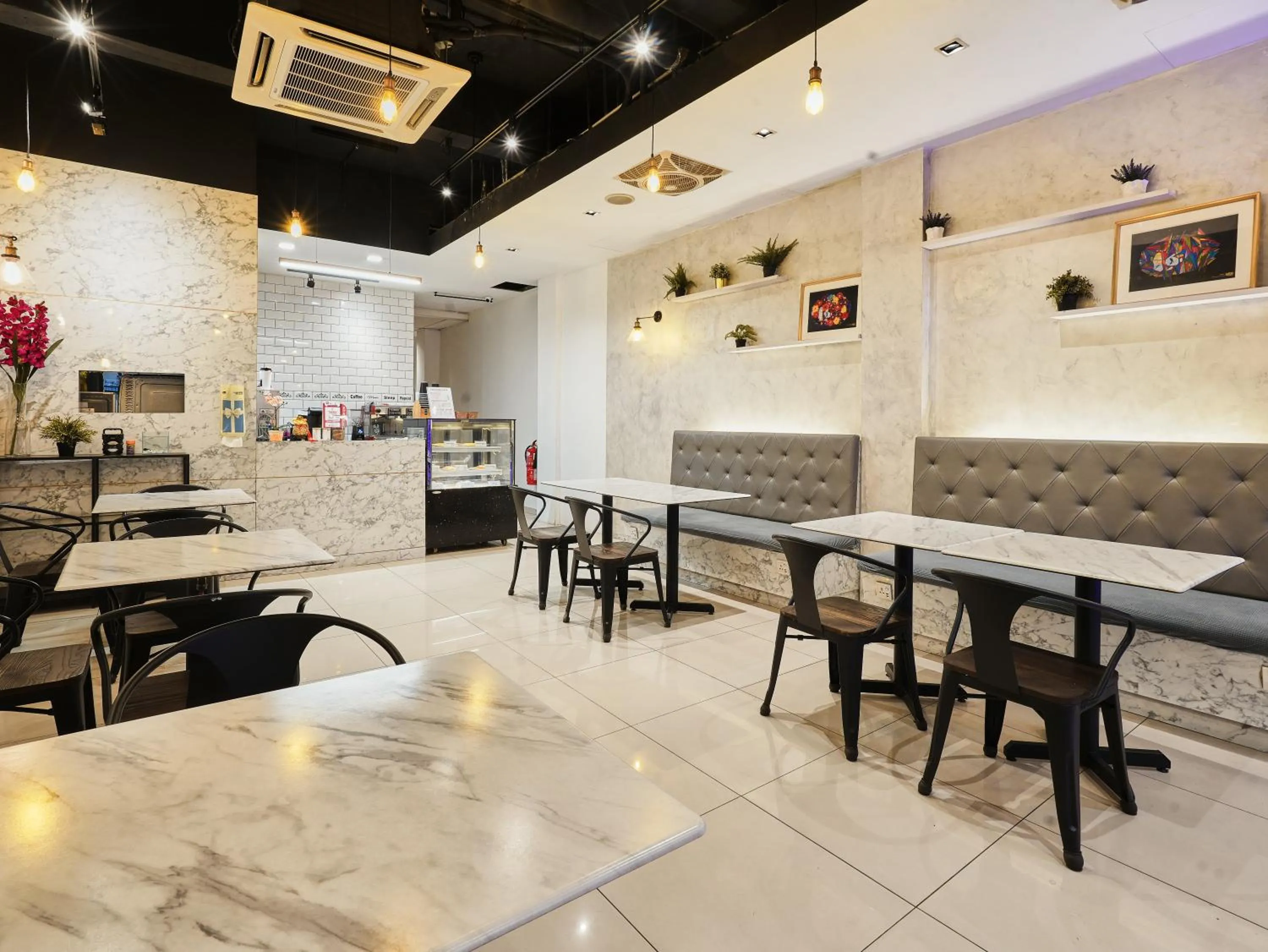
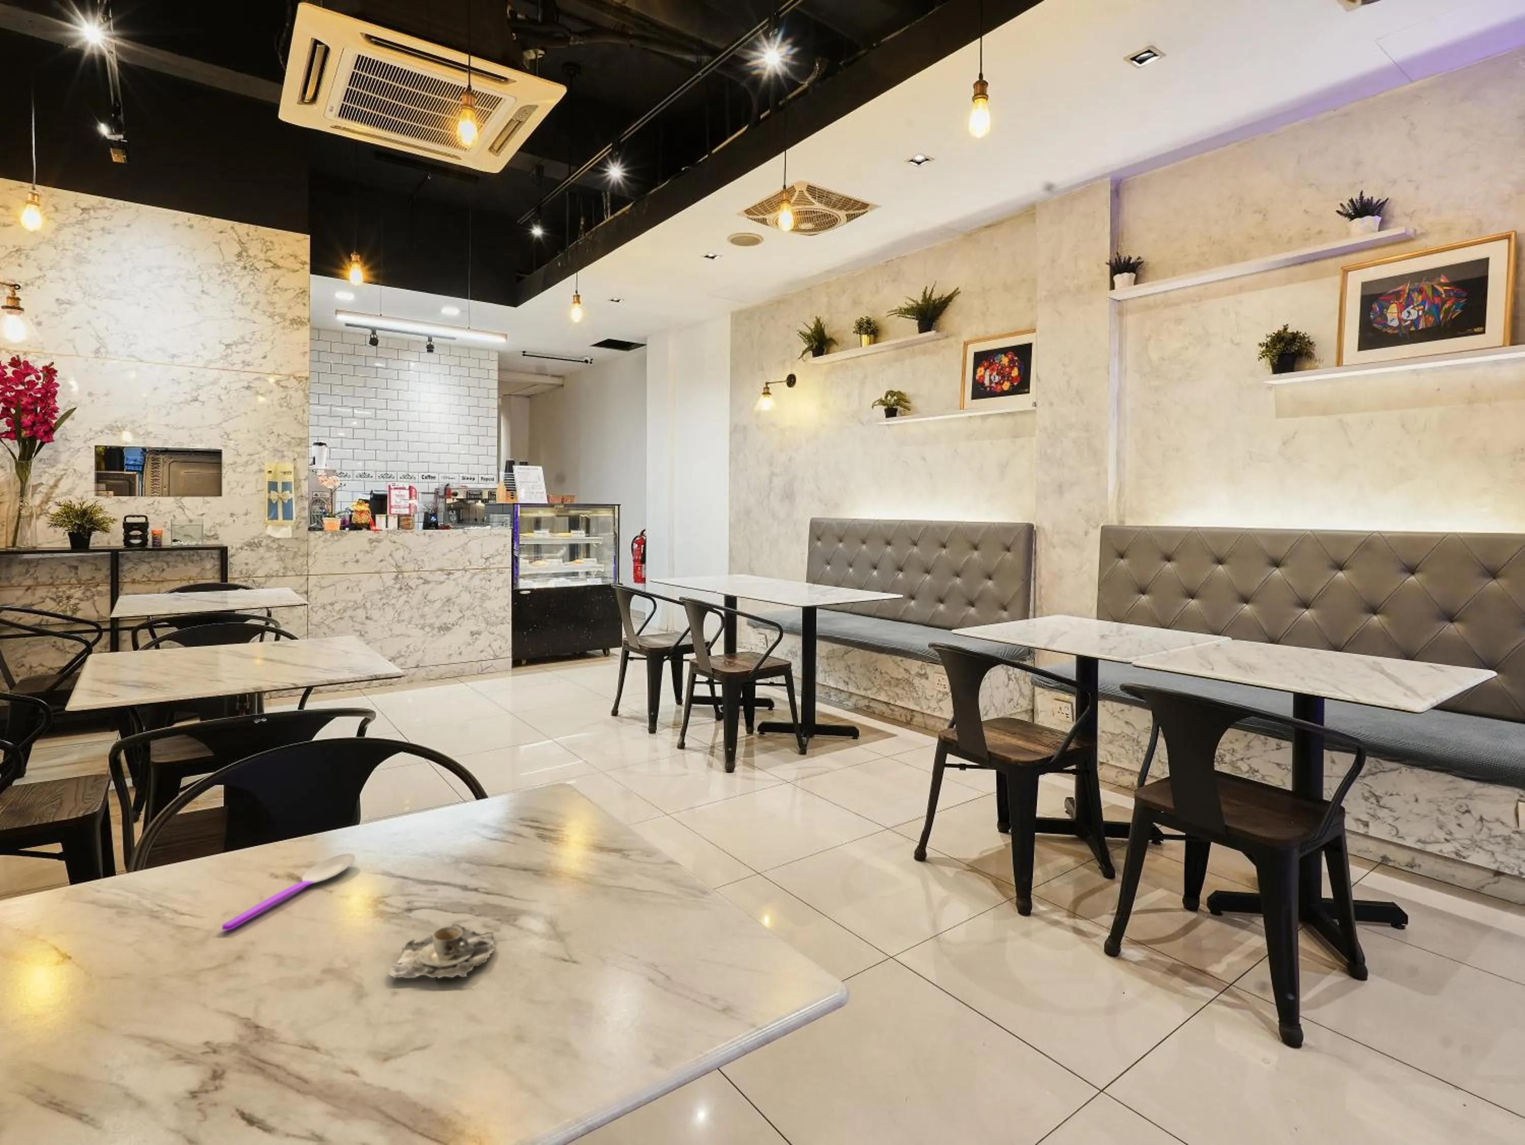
+ spoon (293, 889)
+ coffee cup (444, 935)
